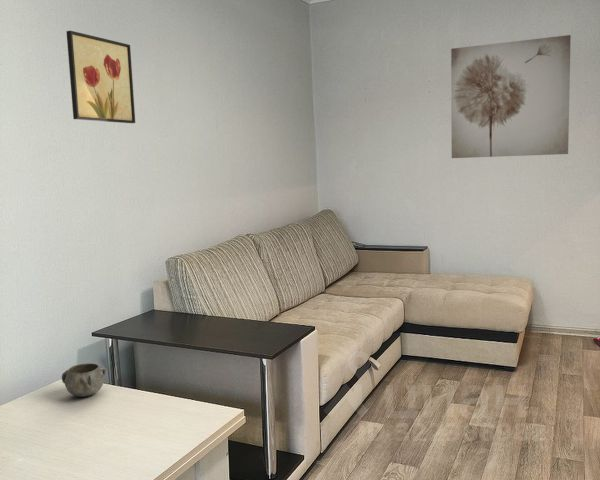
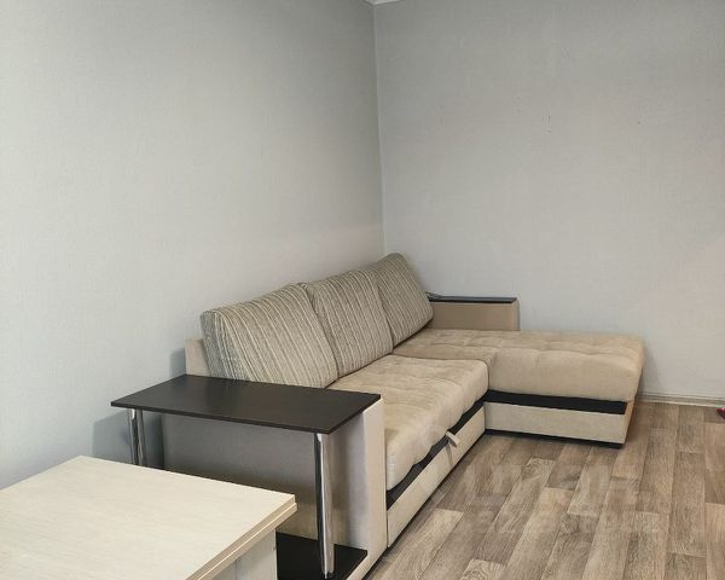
- decorative bowl (87, 381)
- wall art (101, 80)
- wall art (508, 99)
